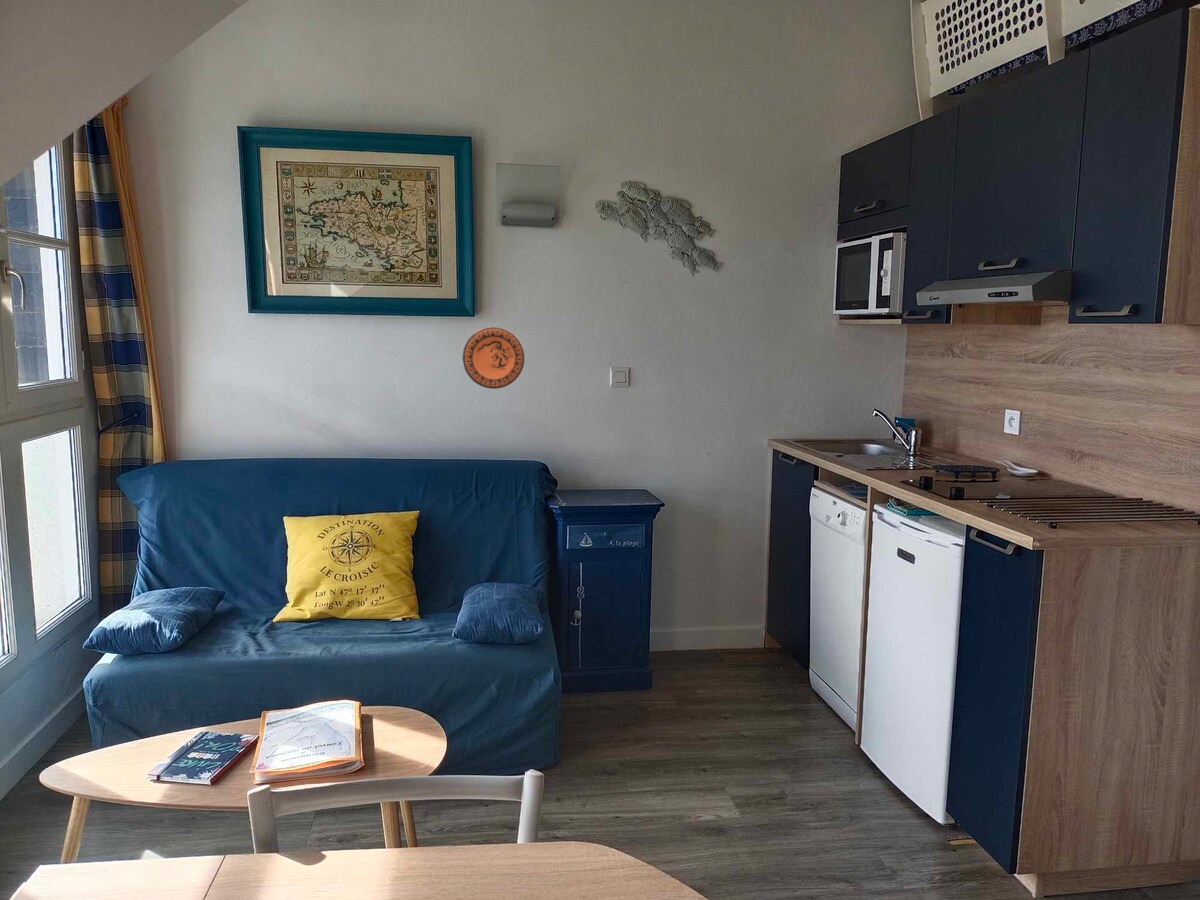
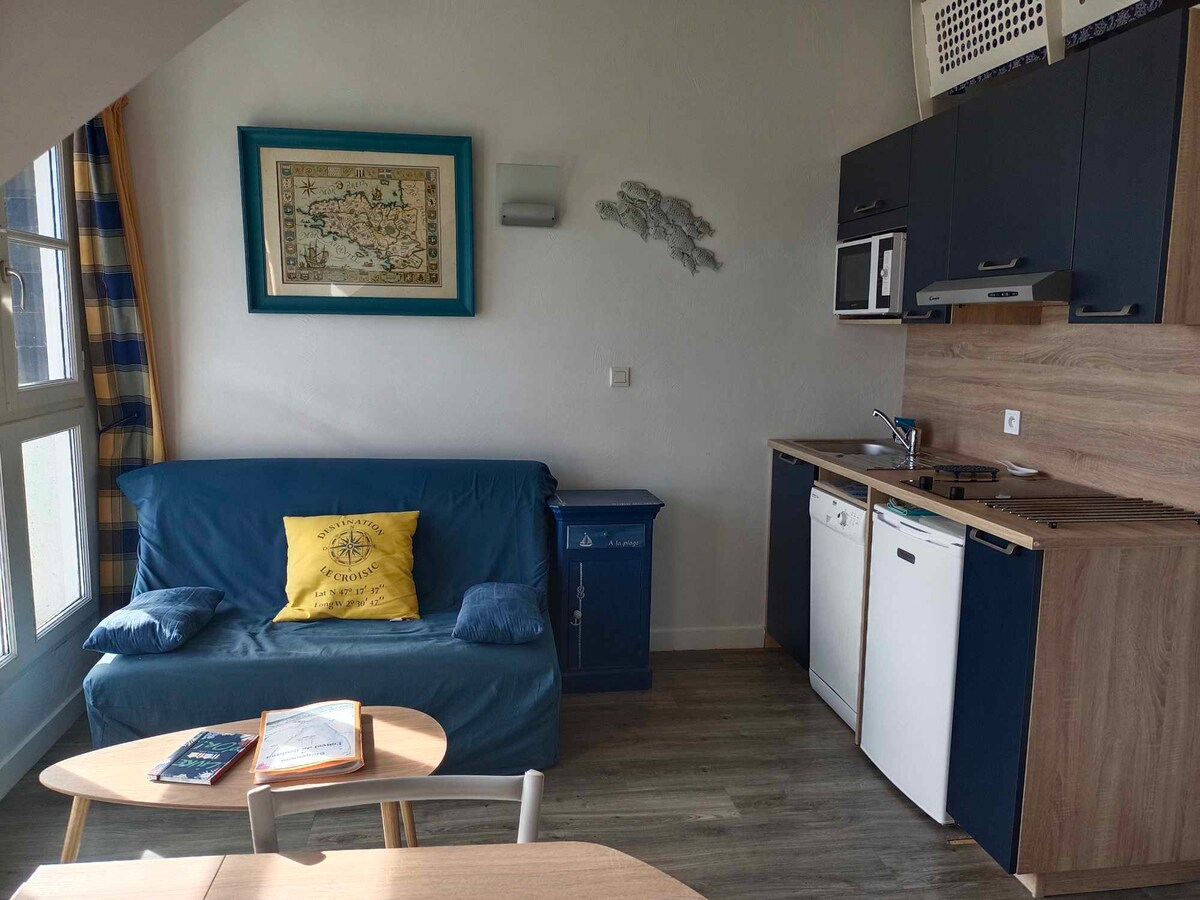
- decorative plate (493, 358)
